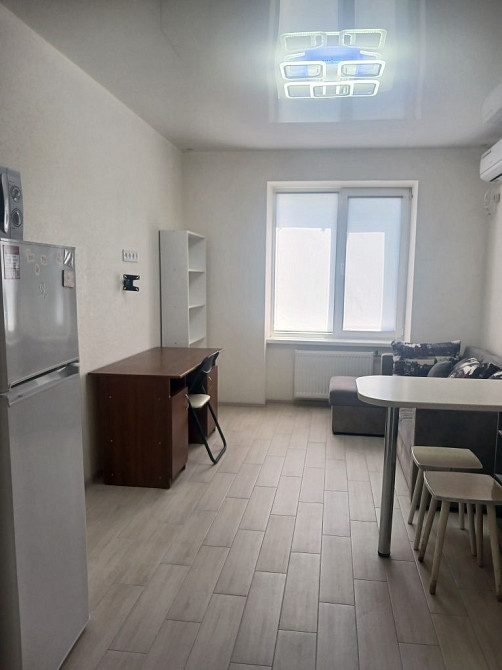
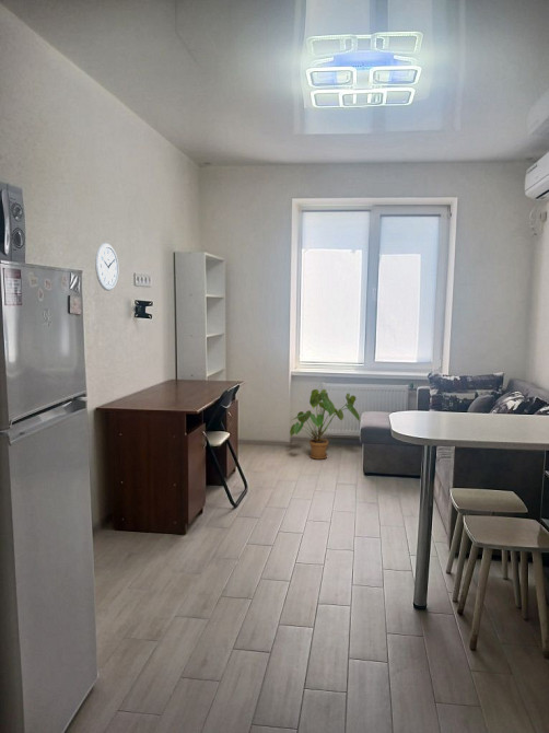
+ wall clock (107, 267)
+ house plant (324, 422)
